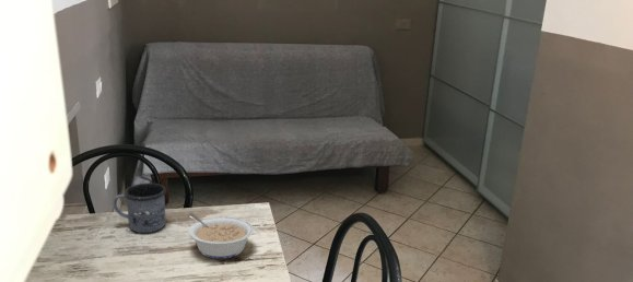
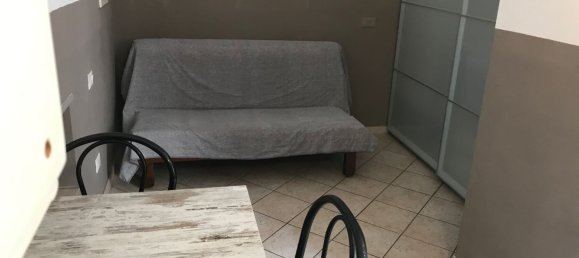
- legume (219, 237)
- mug (140, 208)
